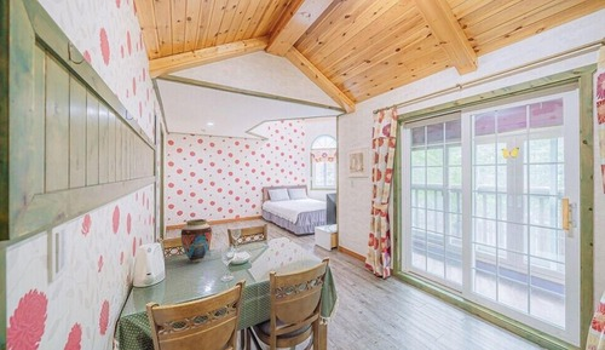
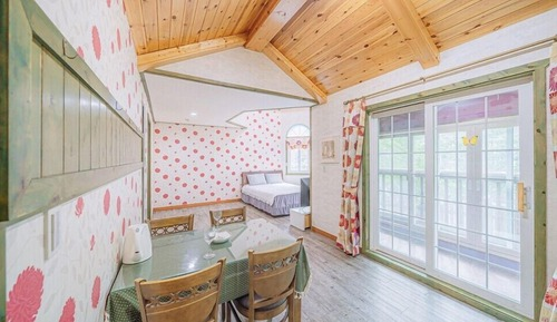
- vase (196, 240)
